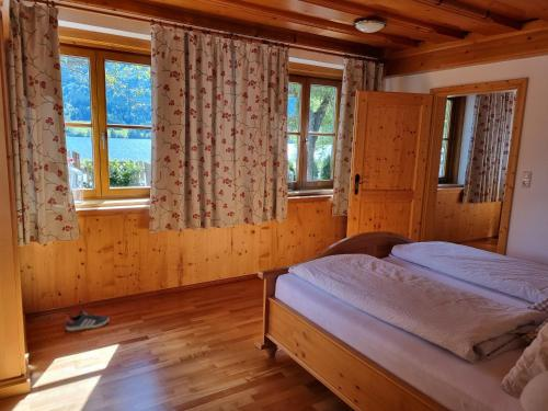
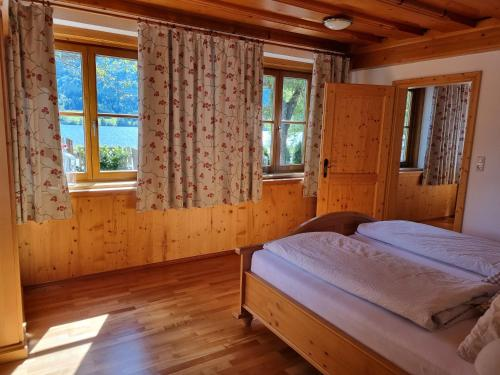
- sneaker (88, 318)
